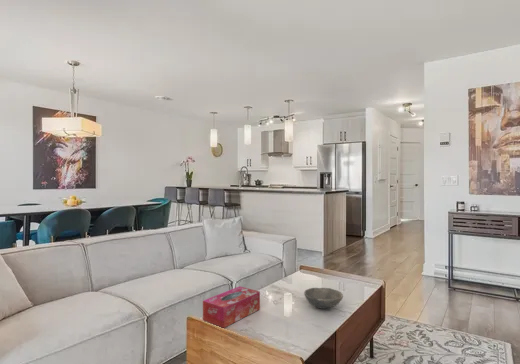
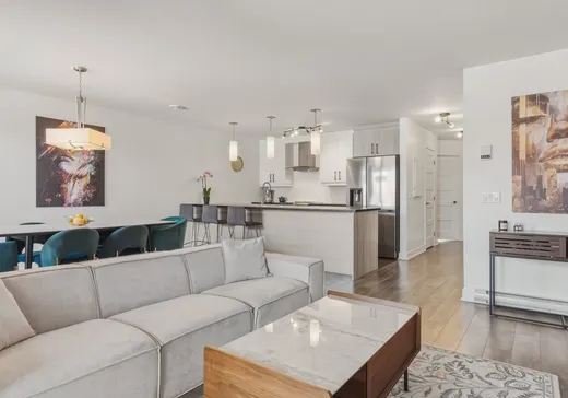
- bowl (323, 299)
- tissue box (232, 305)
